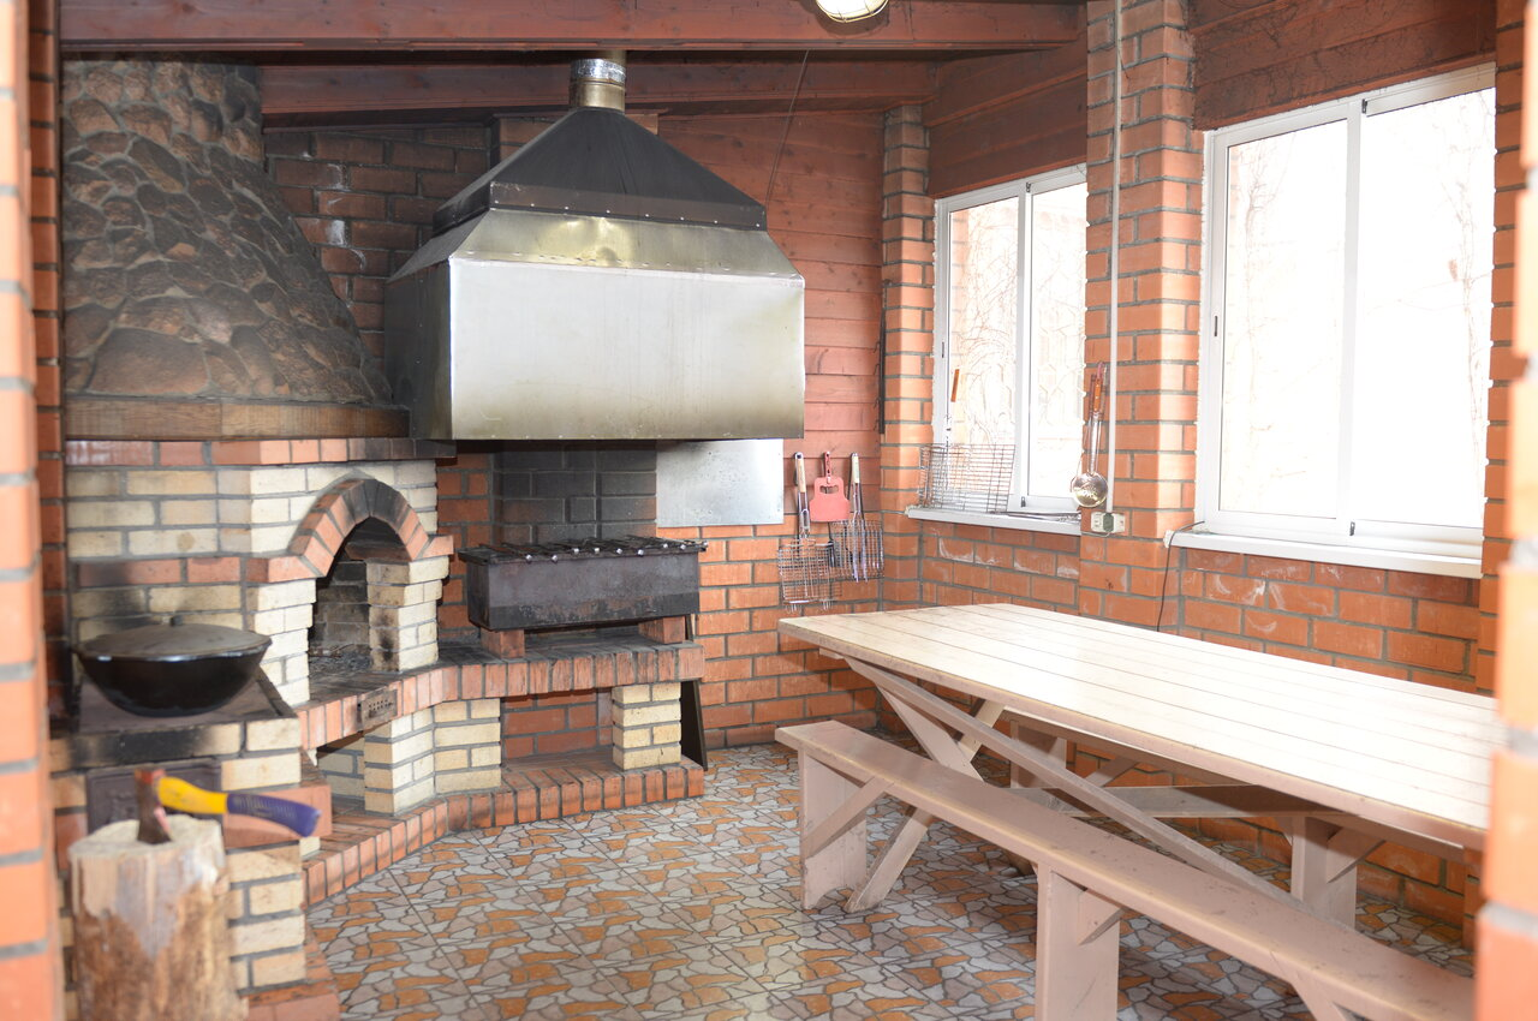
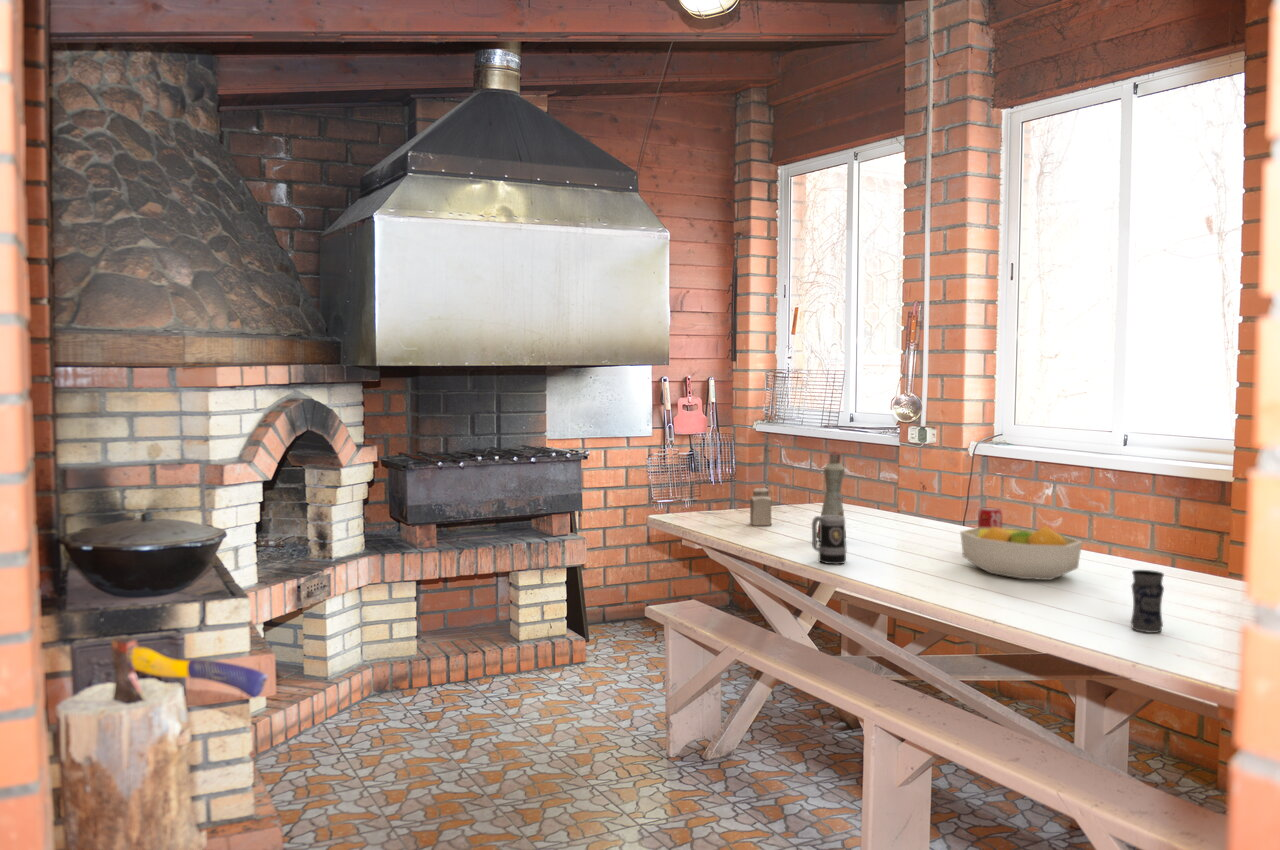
+ bottle (832, 495)
+ beverage can (989, 527)
+ mug (827, 538)
+ fruit bowl (1019, 545)
+ jar (1147, 600)
+ salt shaker (760, 506)
